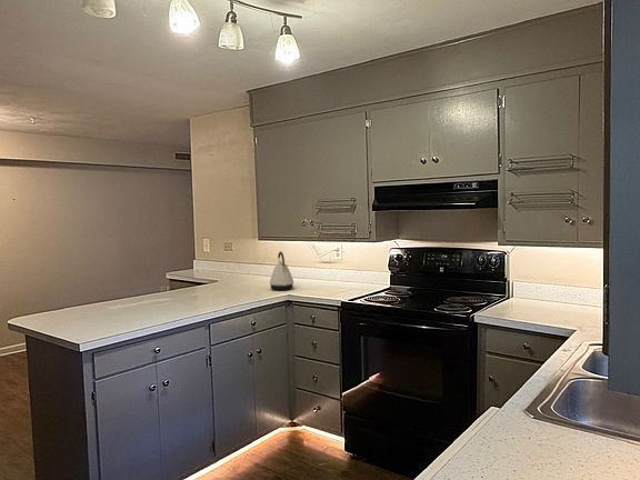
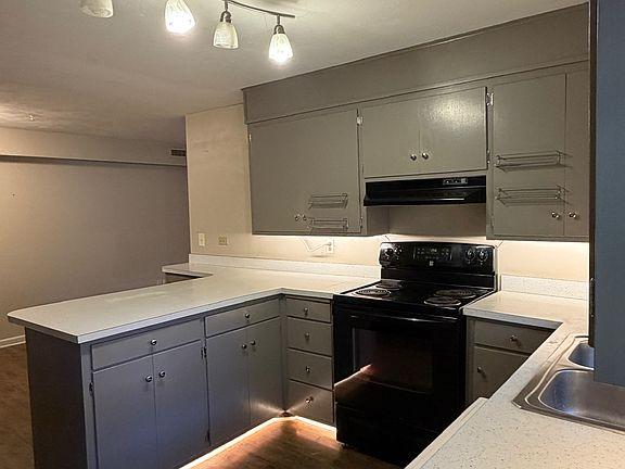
- kettle (280, 270)
